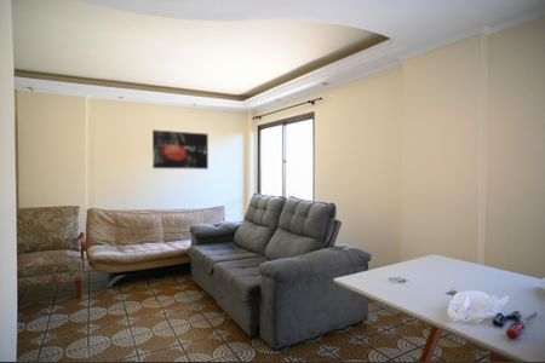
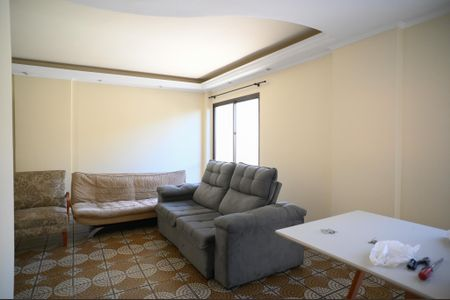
- wall art (180, 150)
